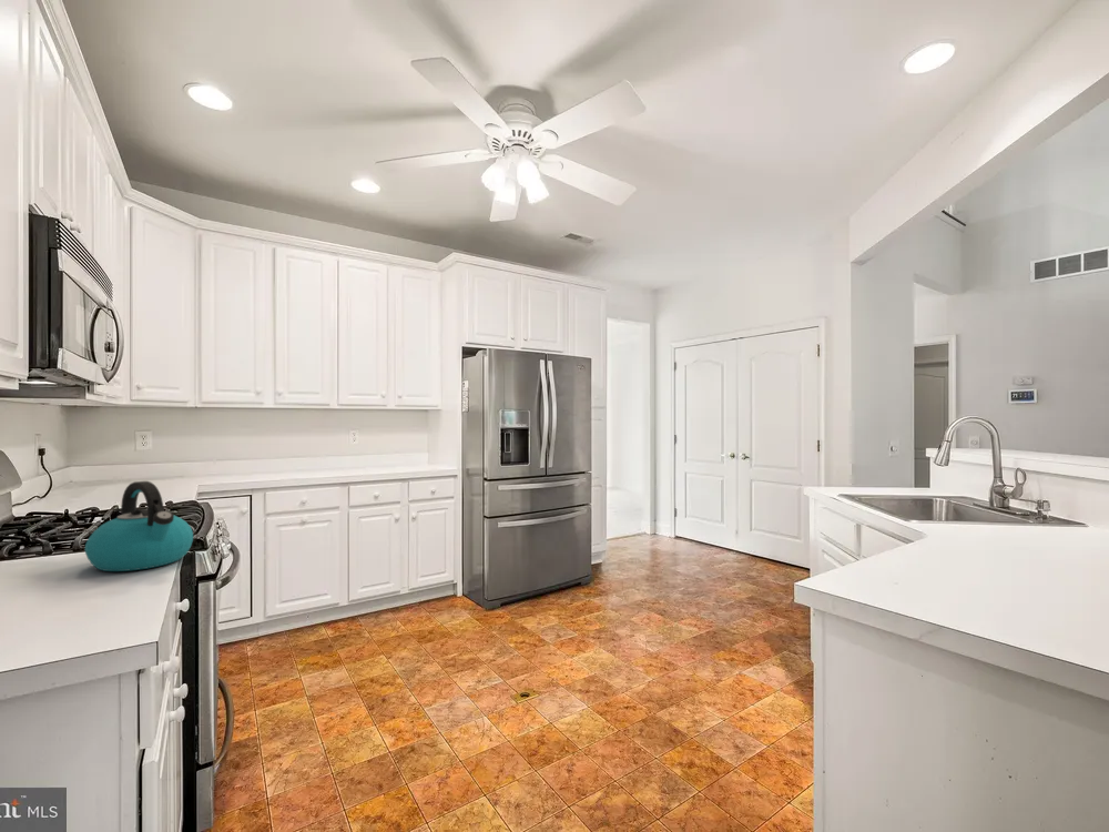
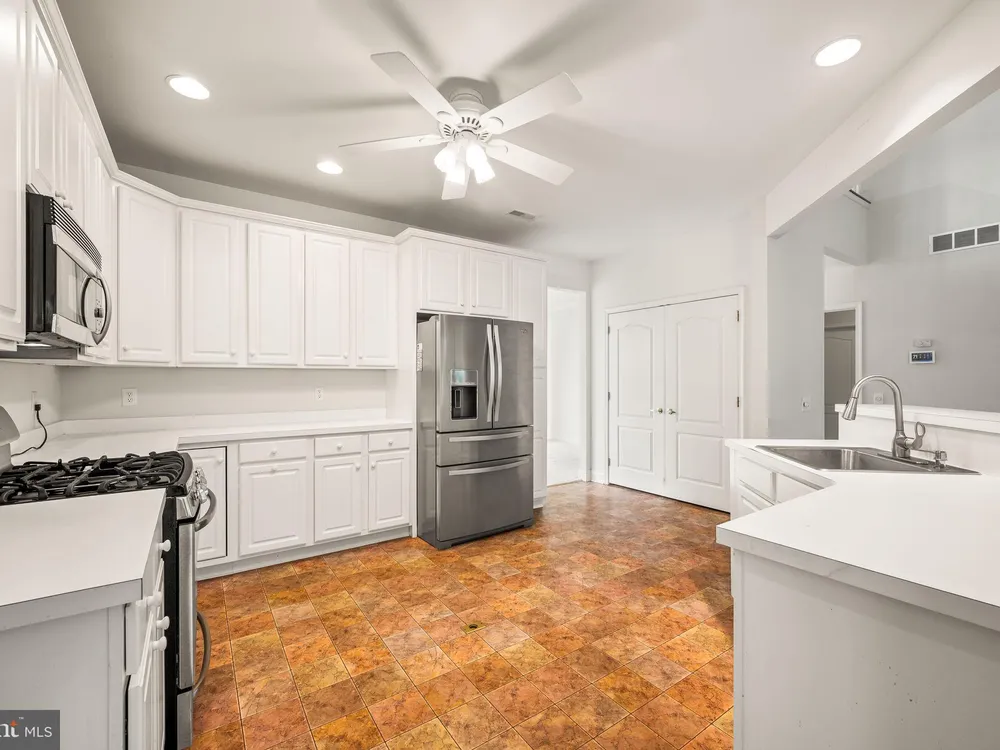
- kettle (144, 521)
